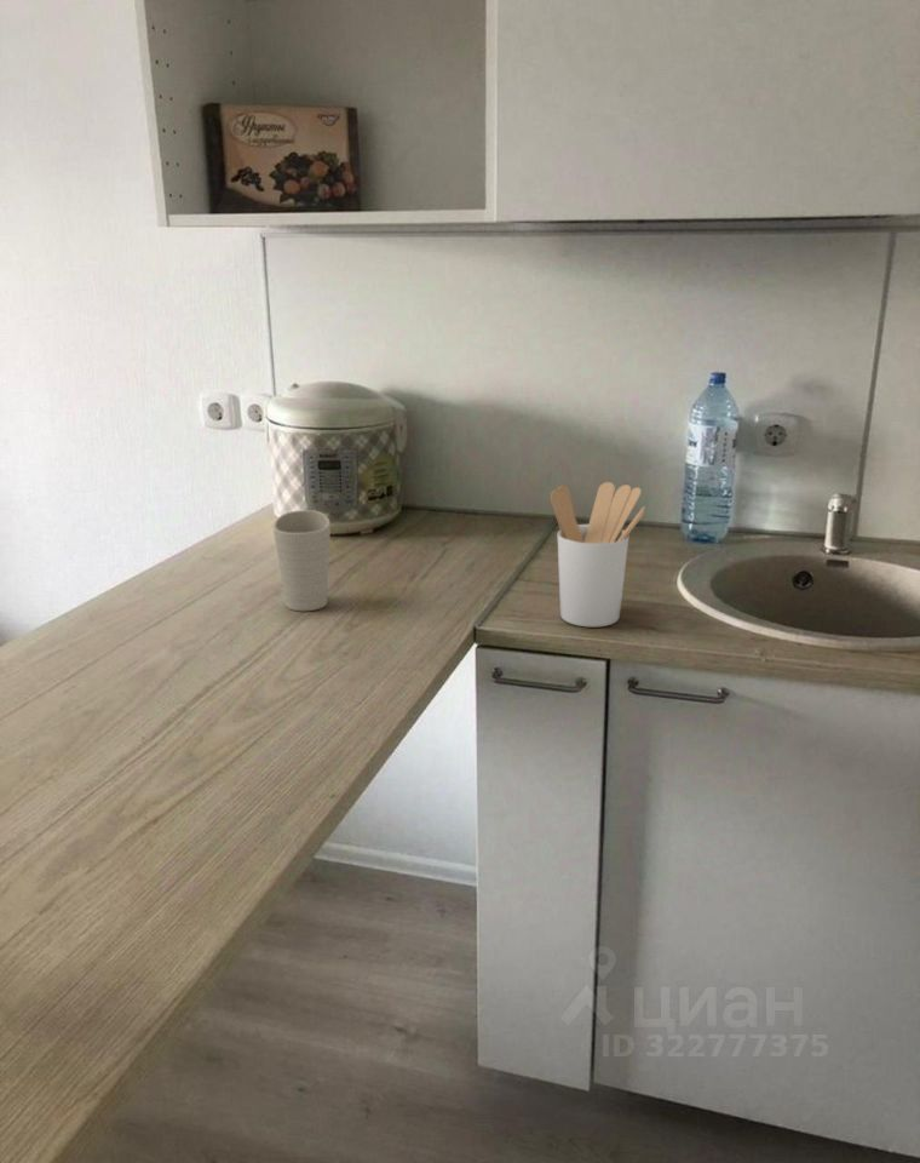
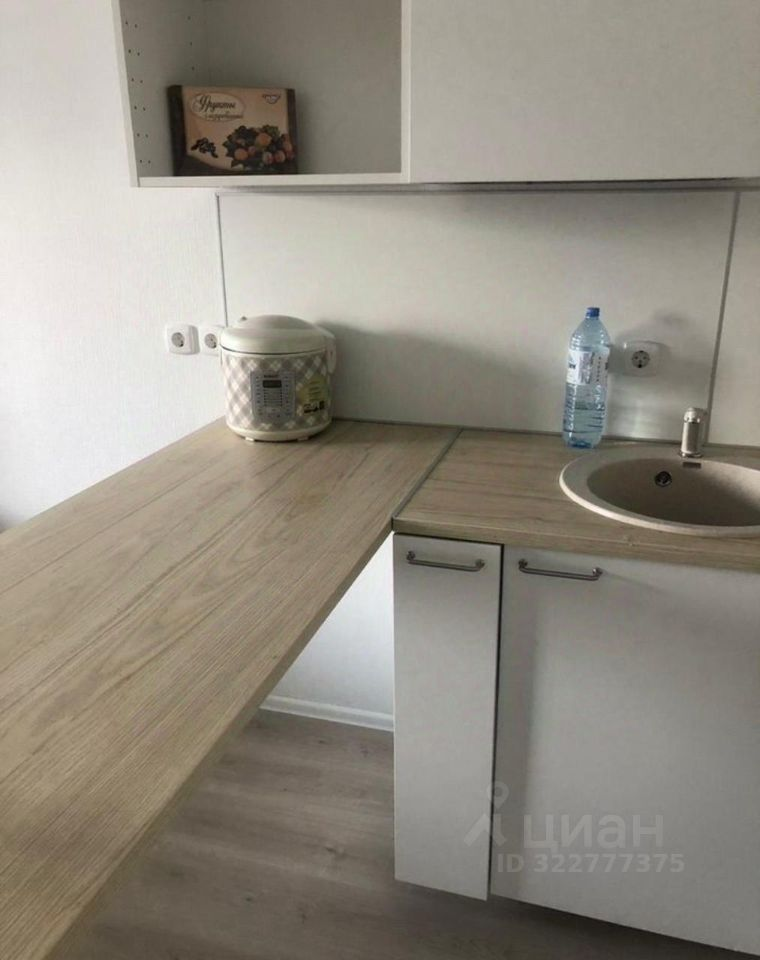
- utensil holder (599, 550)
- cup (304, 561)
